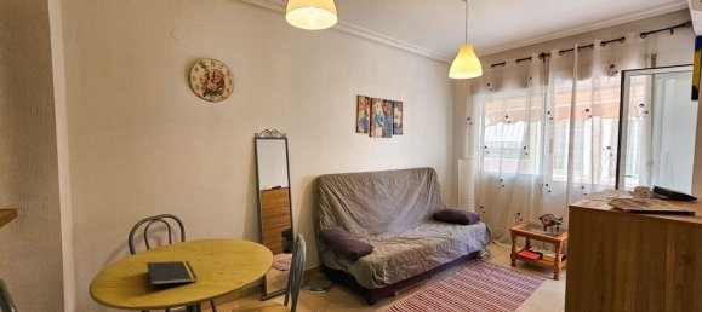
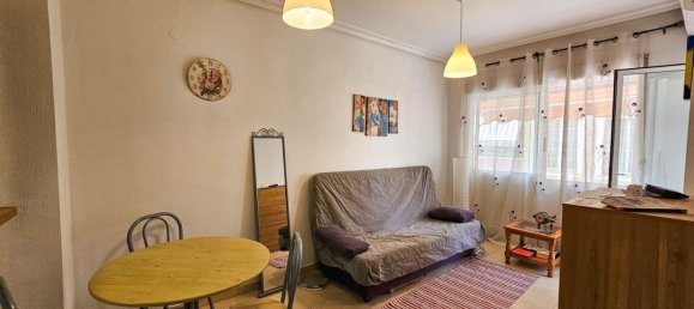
- notepad (171, 271)
